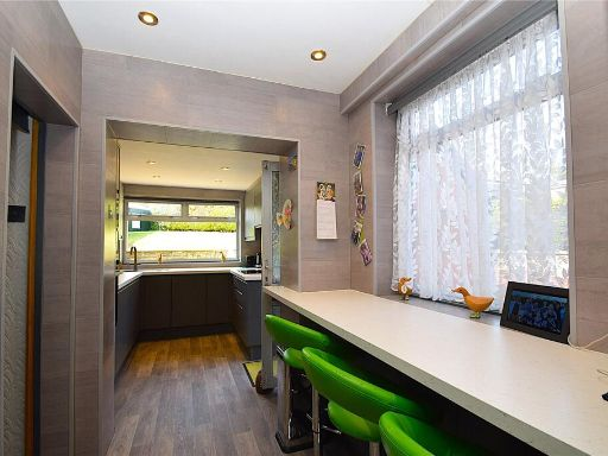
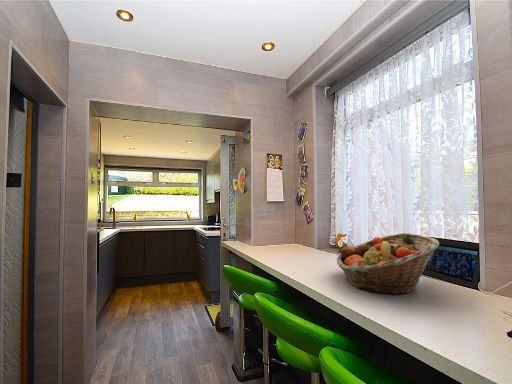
+ fruit basket (383, 258)
